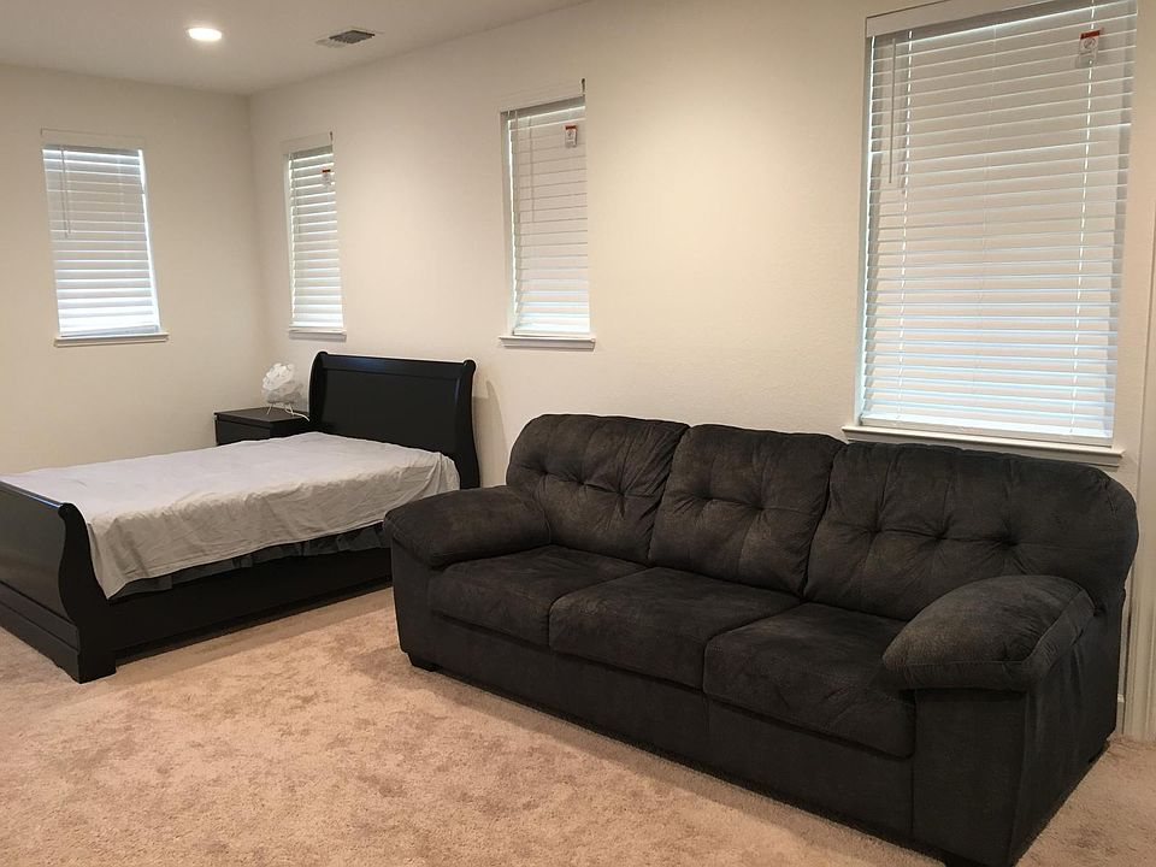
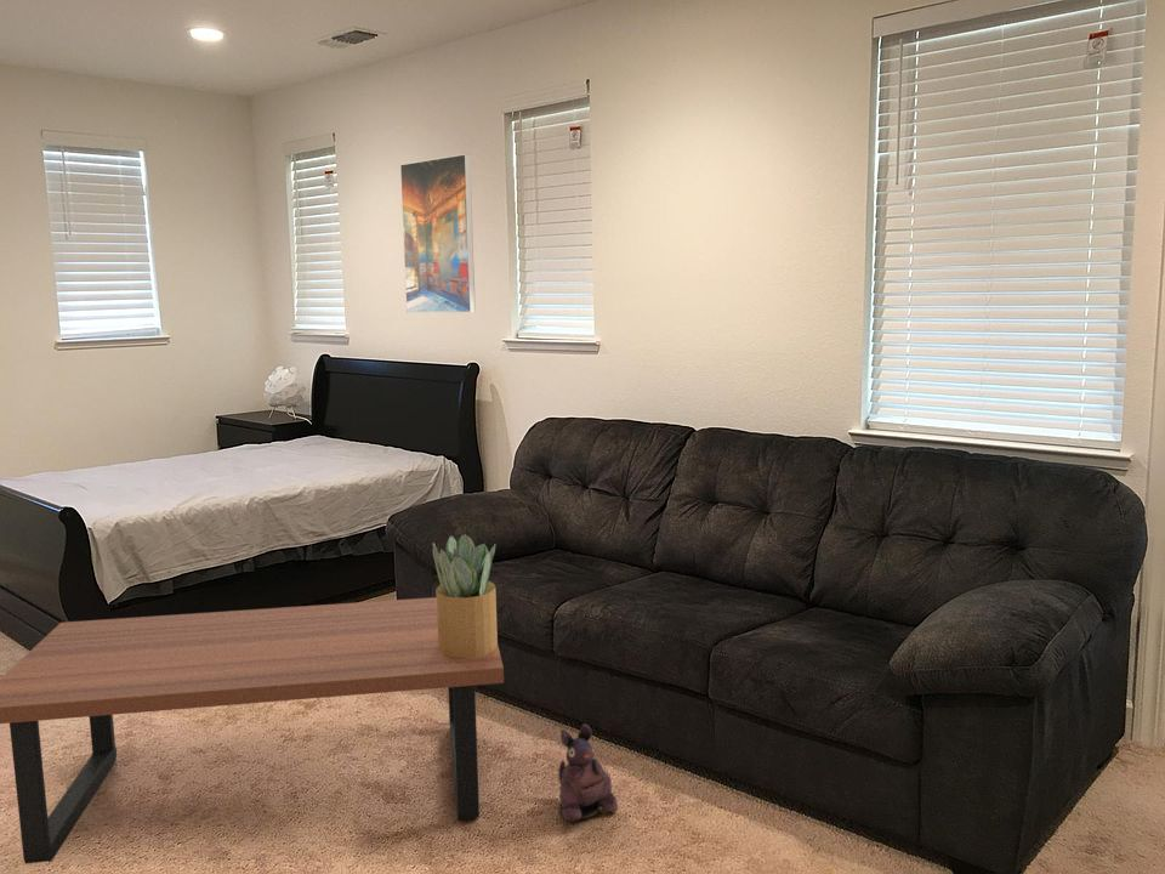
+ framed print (437, 237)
+ plush toy (574, 765)
+ coffee table (265, 702)
+ potted plant (465, 595)
